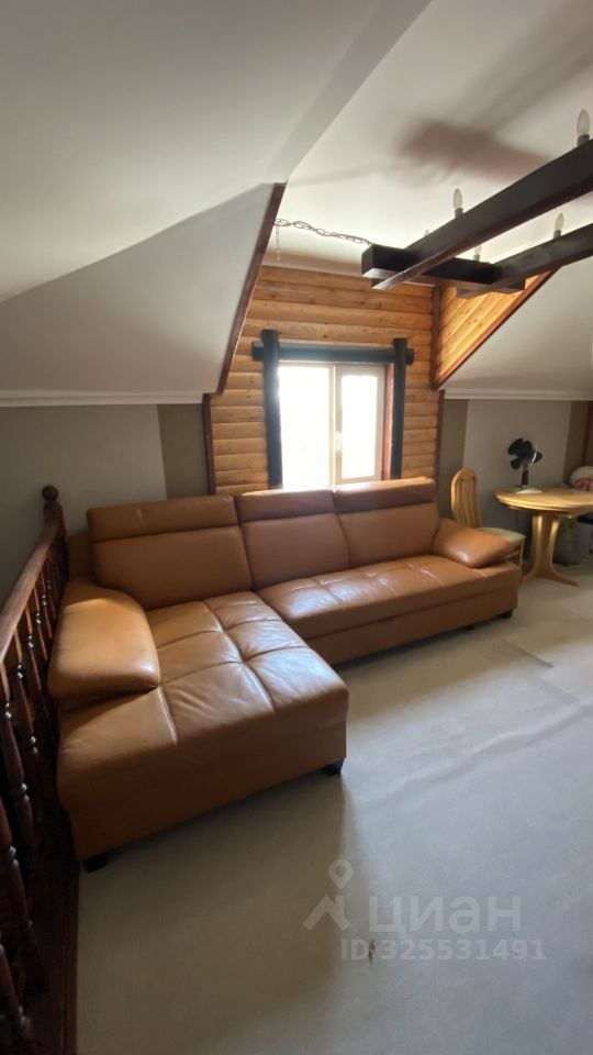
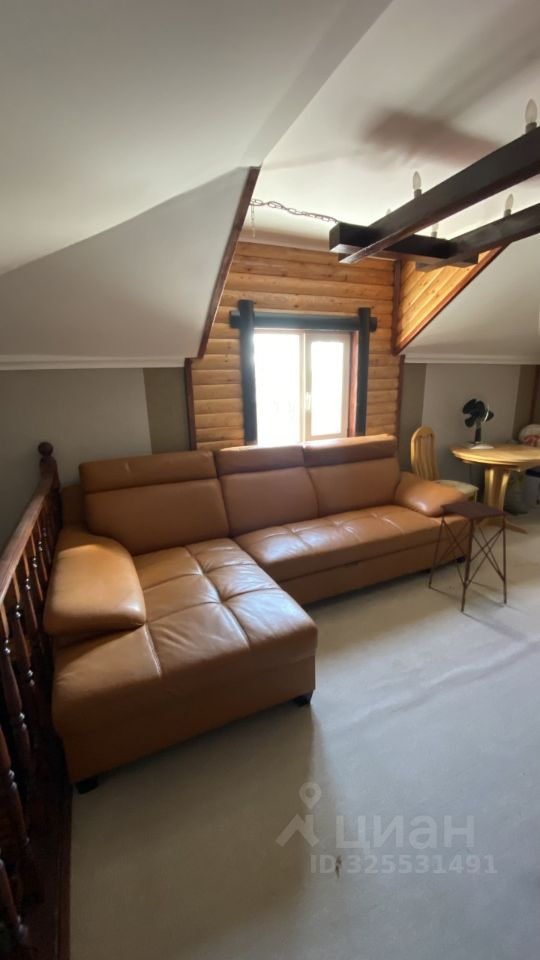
+ side table (469, 553)
